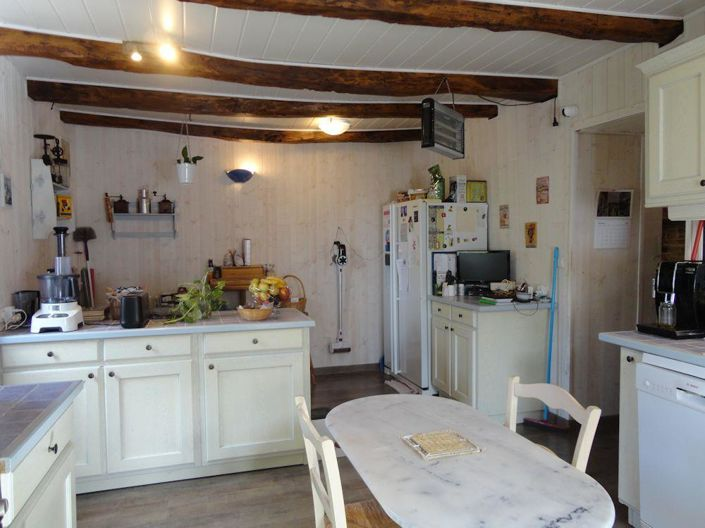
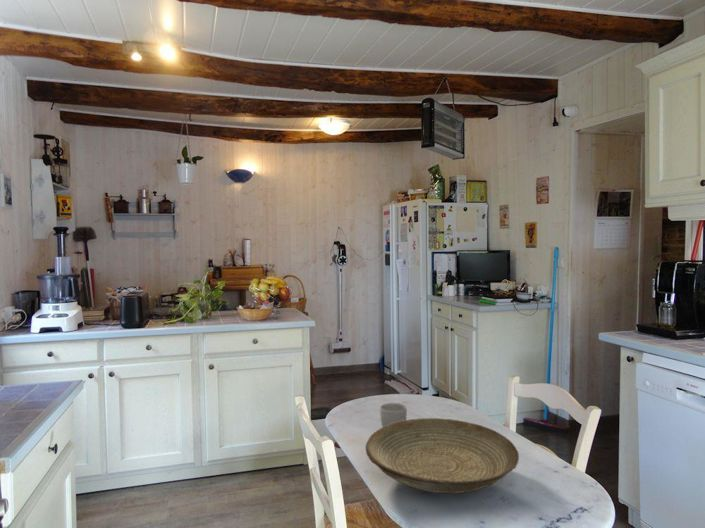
+ decorative bowl (440, 463)
+ mug (391, 419)
